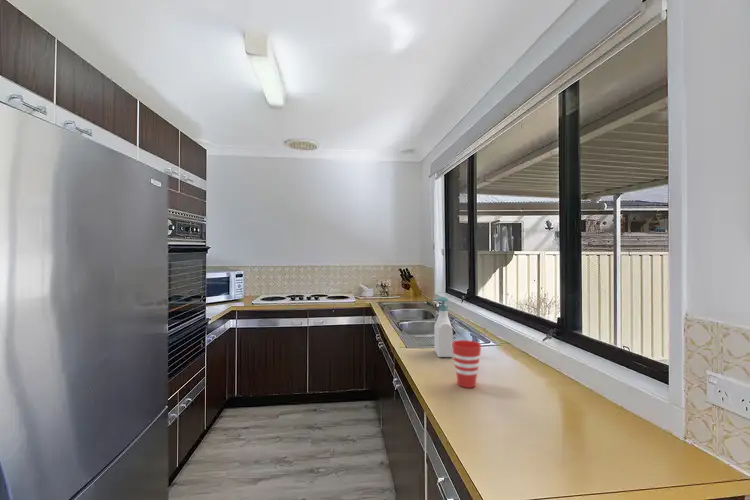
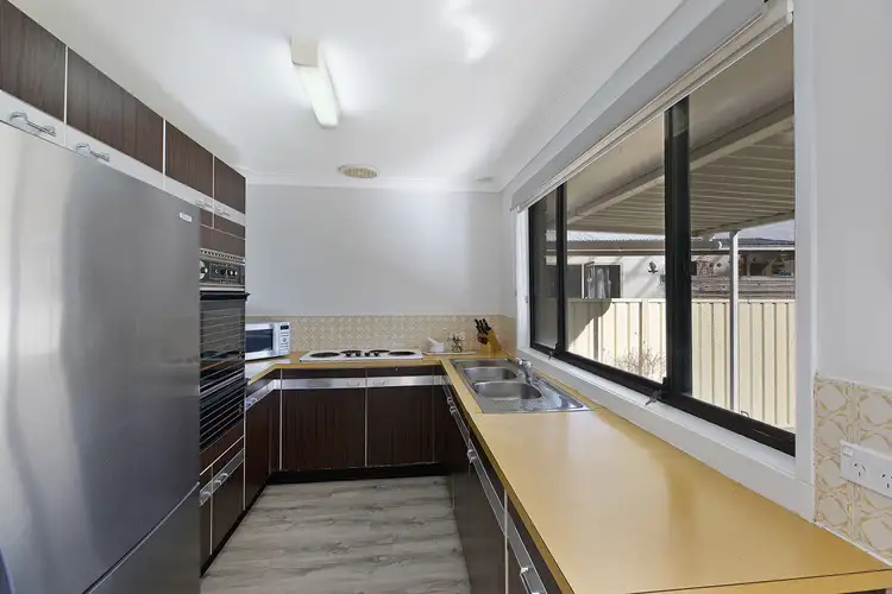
- soap bottle (441, 325)
- cup (466, 364)
